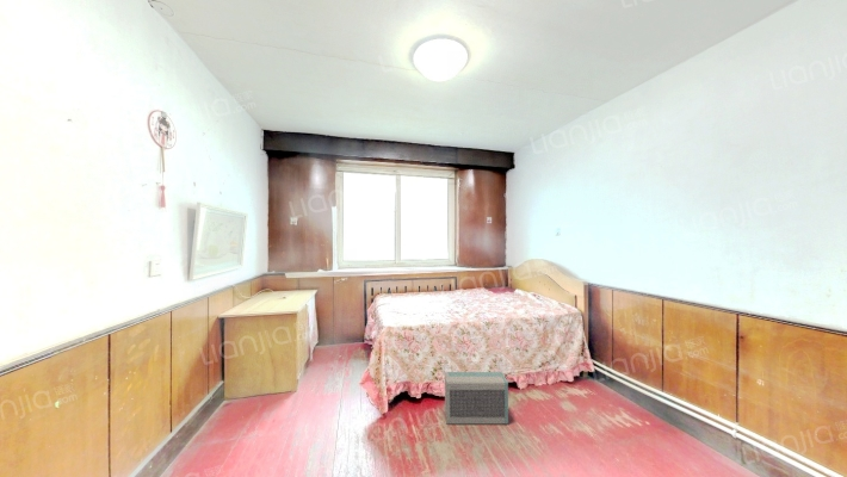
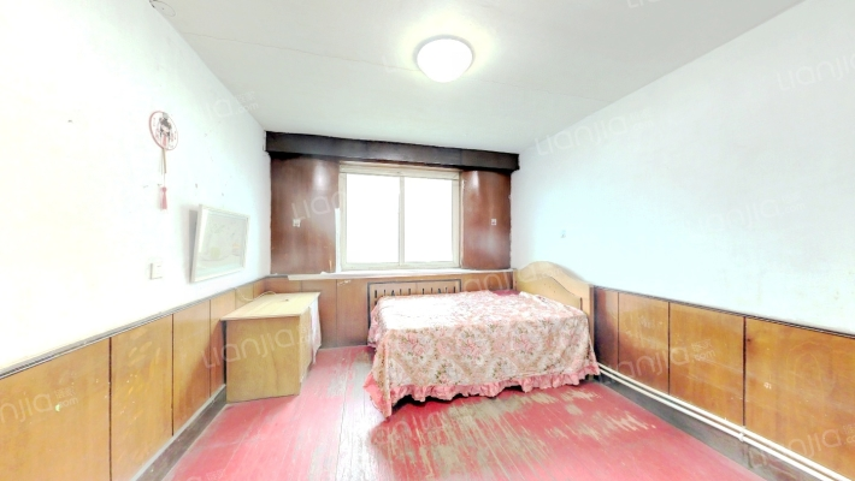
- air purifier (475, 396)
